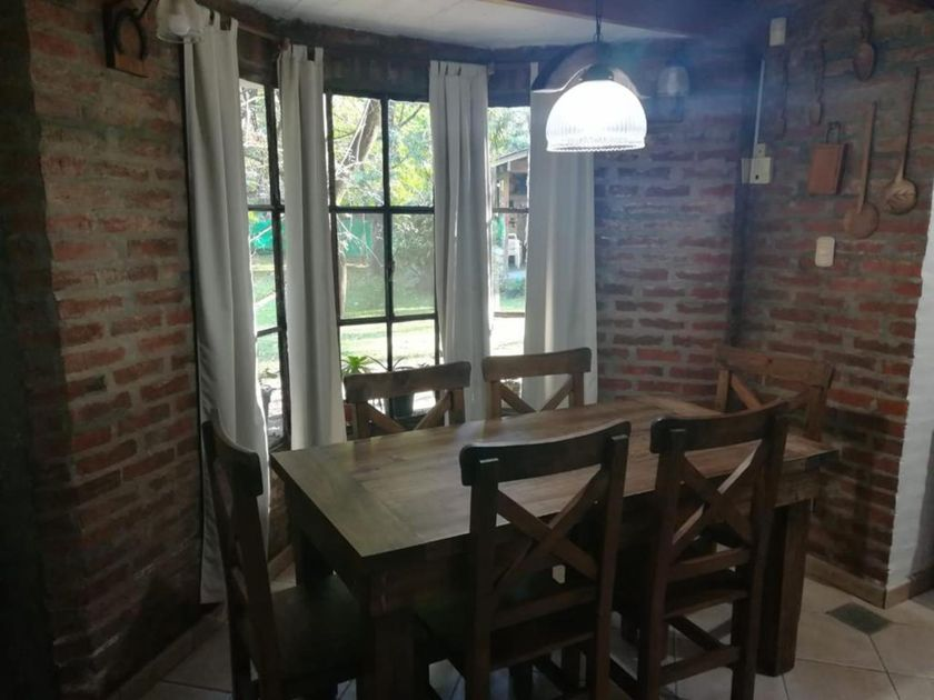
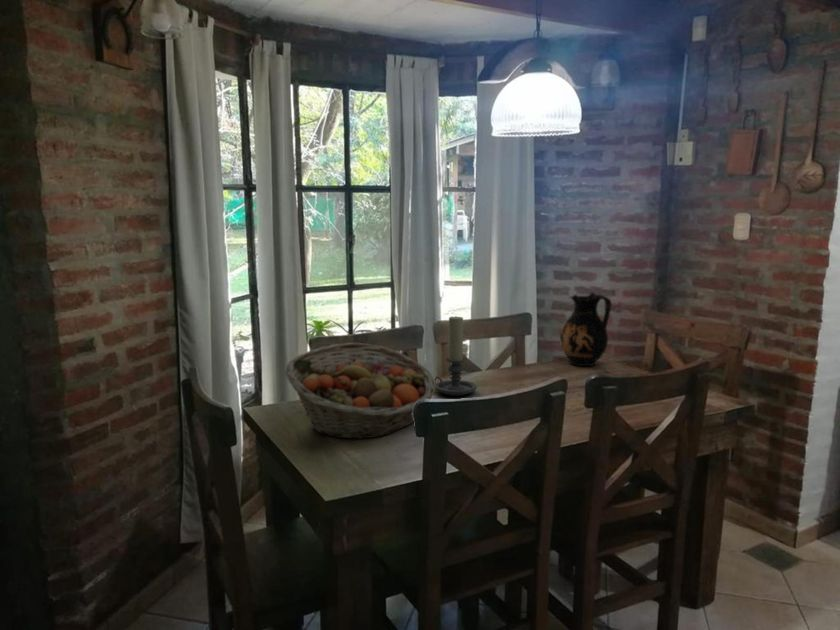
+ candle holder (452, 353)
+ fruit basket (362, 387)
+ ceramic jug (585, 328)
